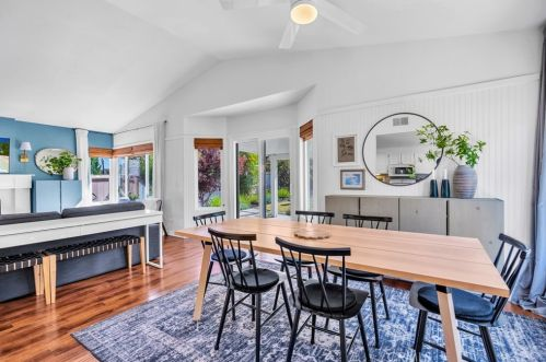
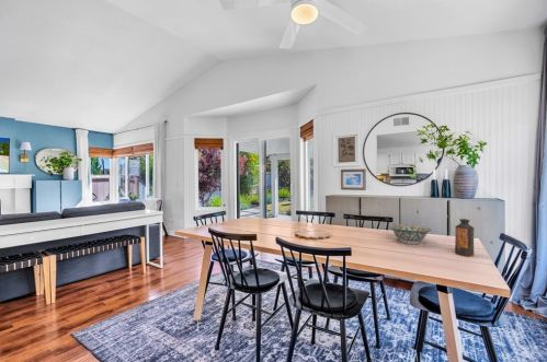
+ bottle (464, 236)
+ decorative bowl (409, 234)
